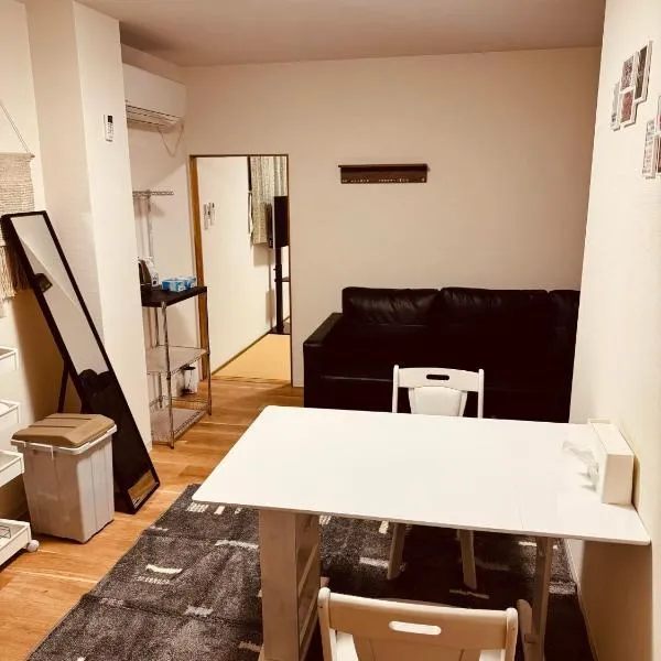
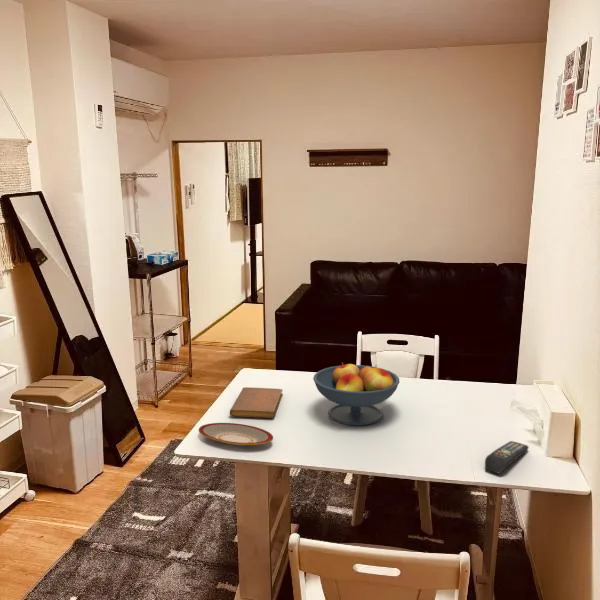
+ notebook (257, 401)
+ plate (235, 436)
+ remote control (506, 454)
+ fruit bowl (355, 389)
